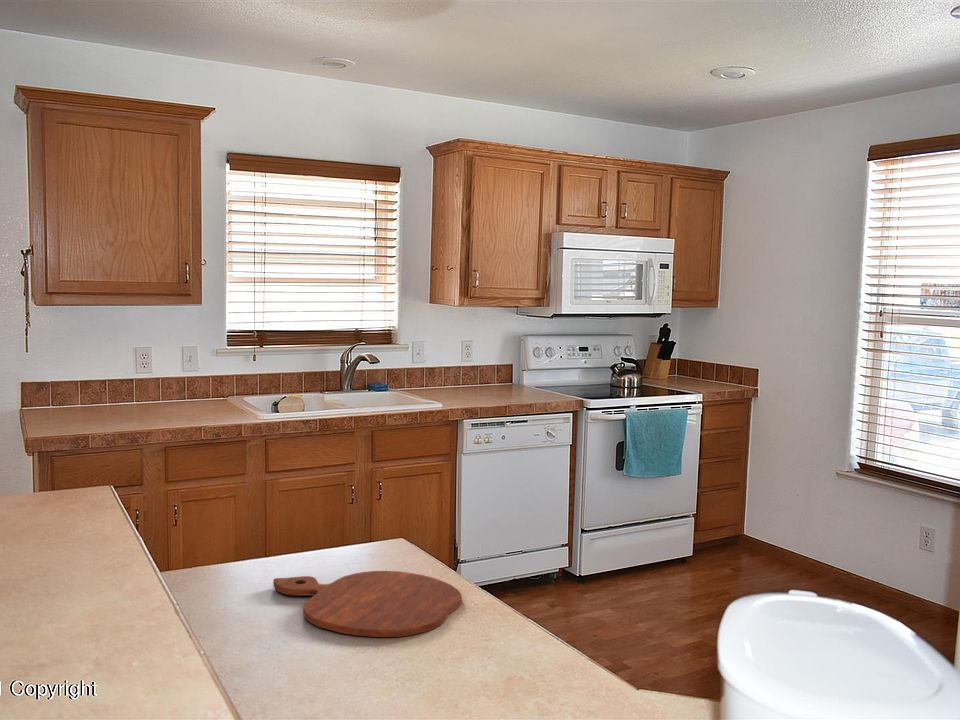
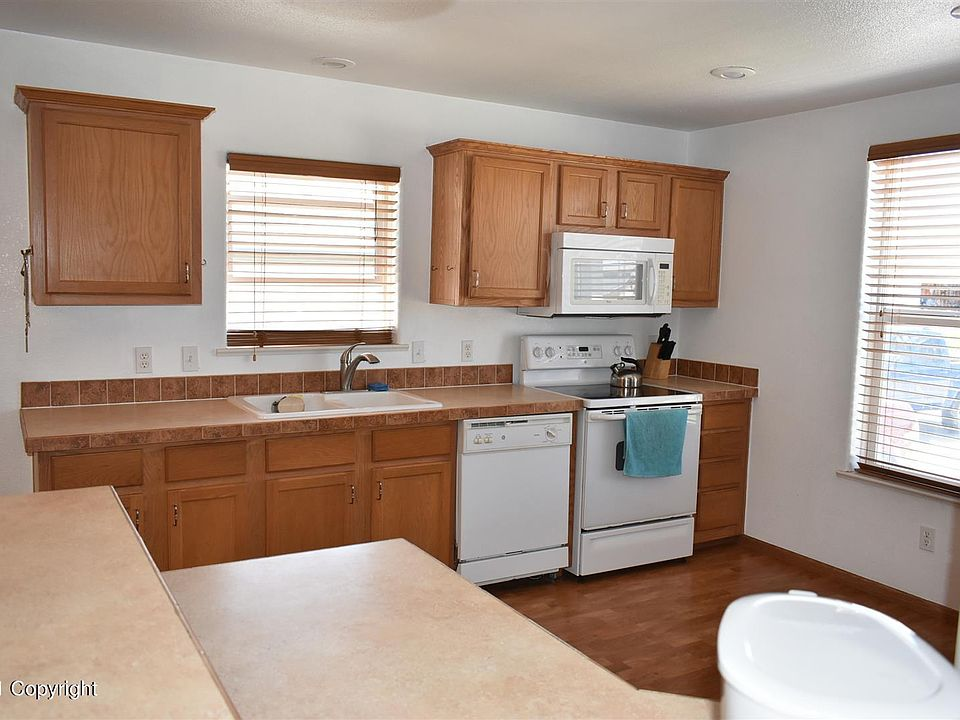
- cutting board (358, 596)
